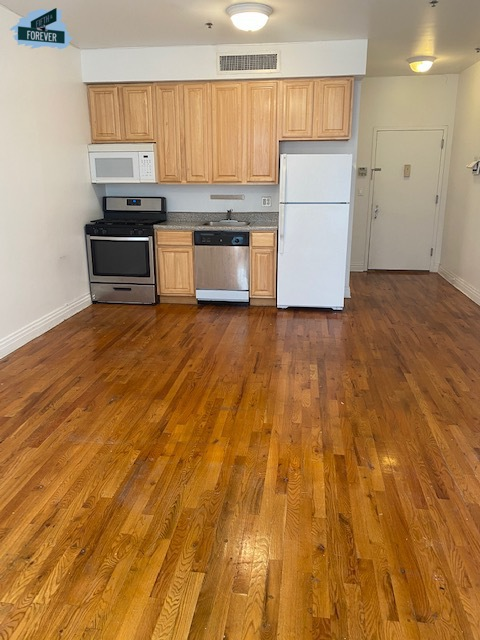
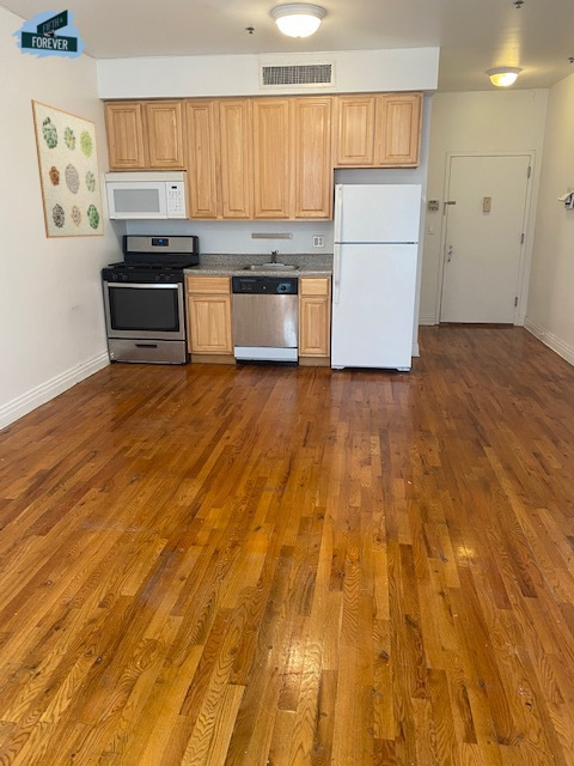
+ wall art (72, 176)
